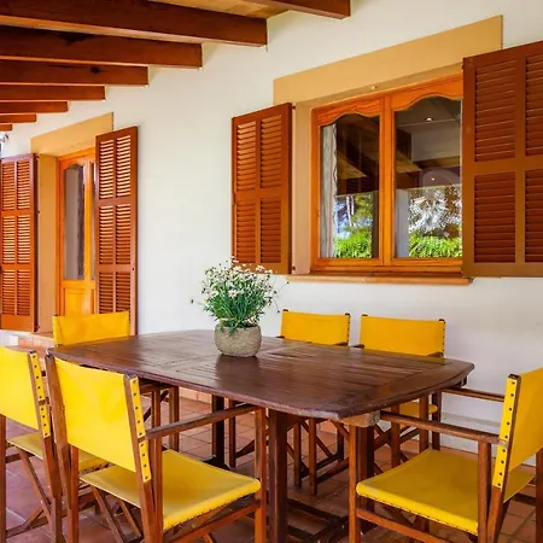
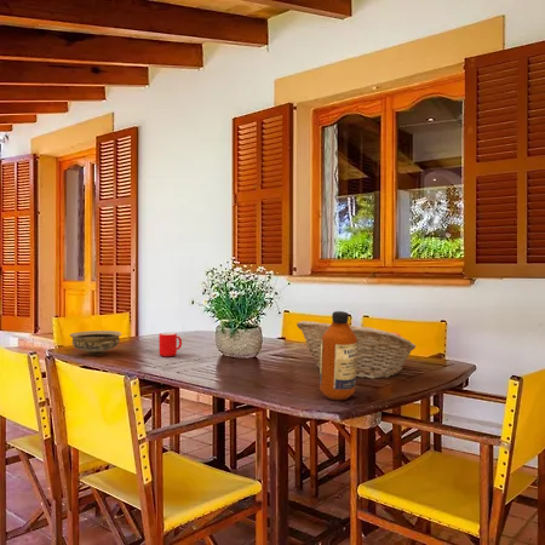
+ cup (171, 344)
+ bottle (338, 355)
+ fruit basket (357, 344)
+ ceramic bowl (96, 343)
